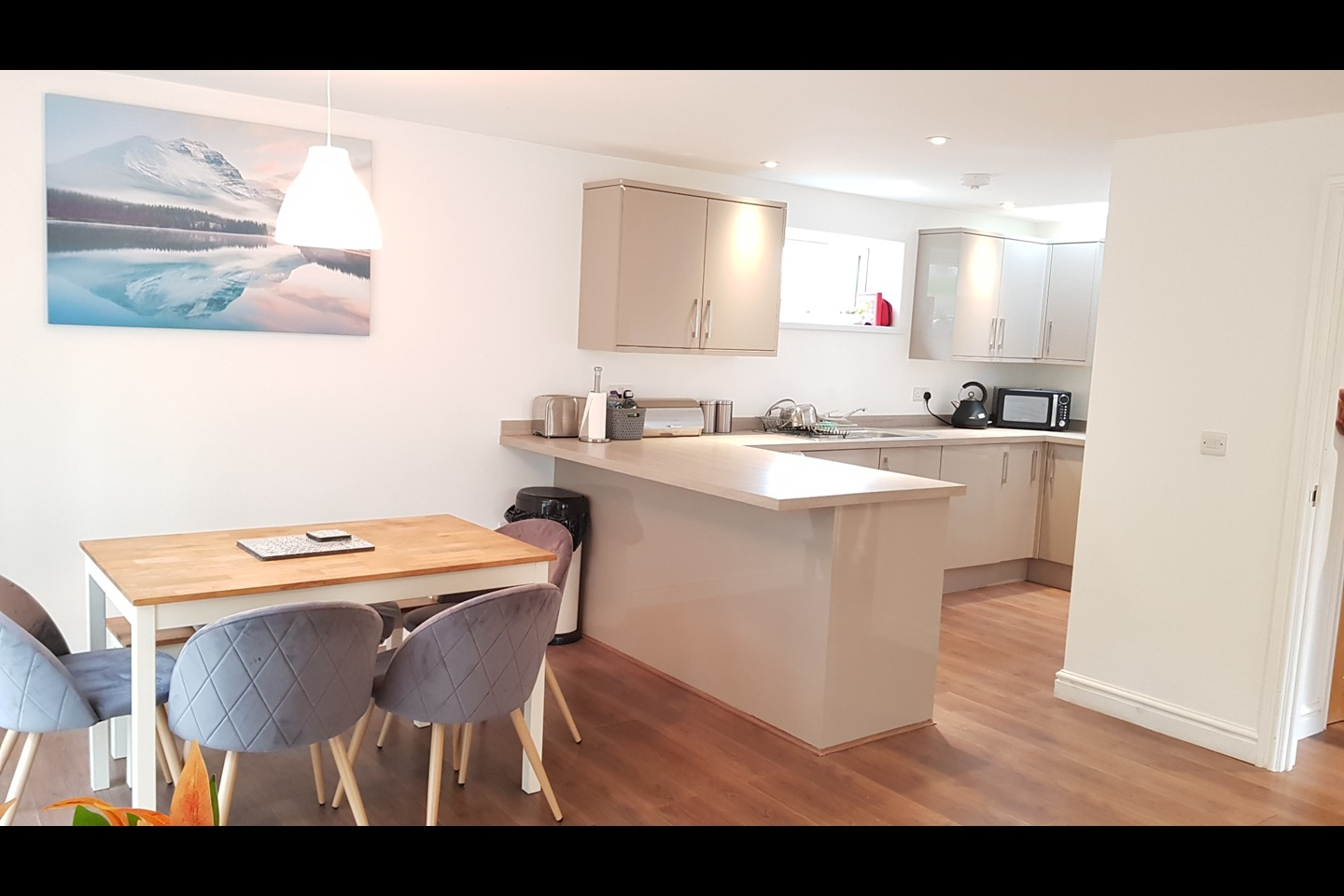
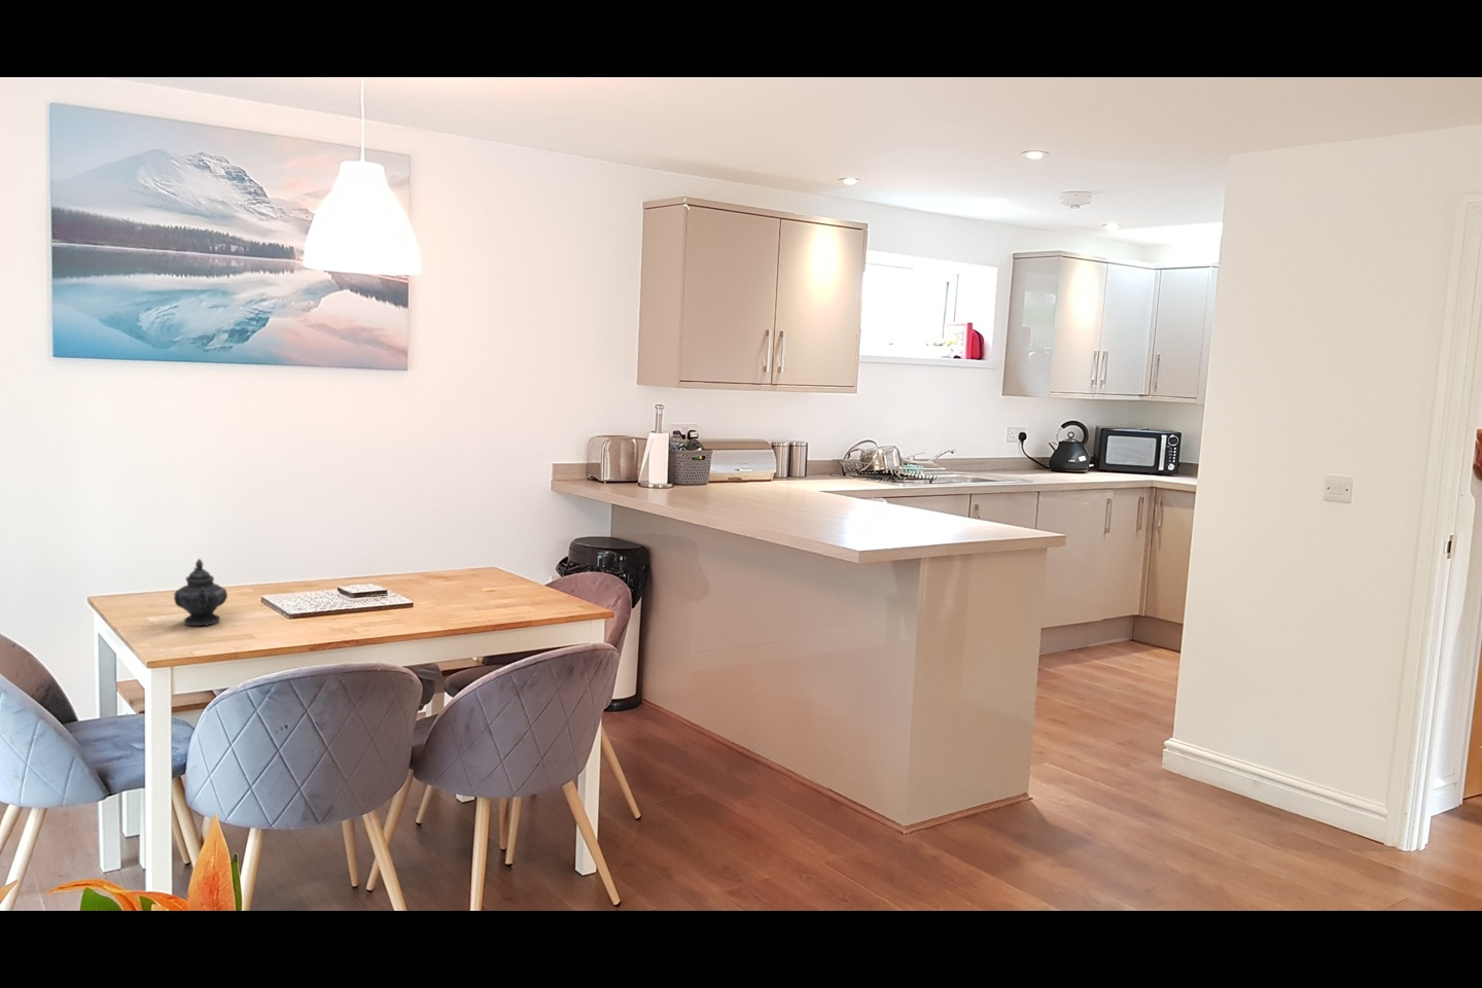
+ teapot (201, 591)
